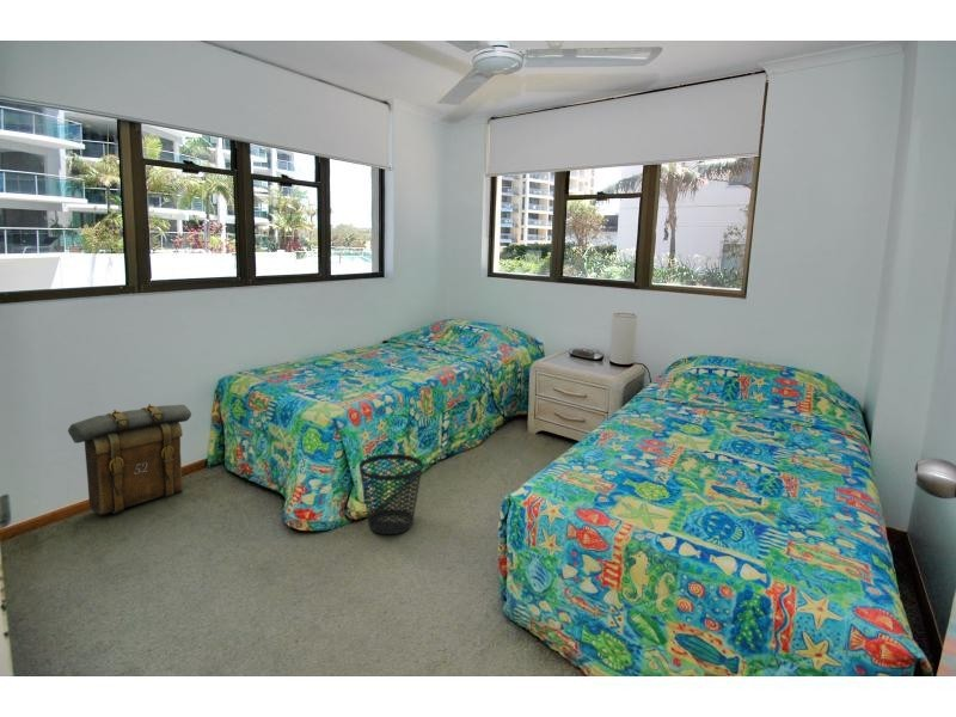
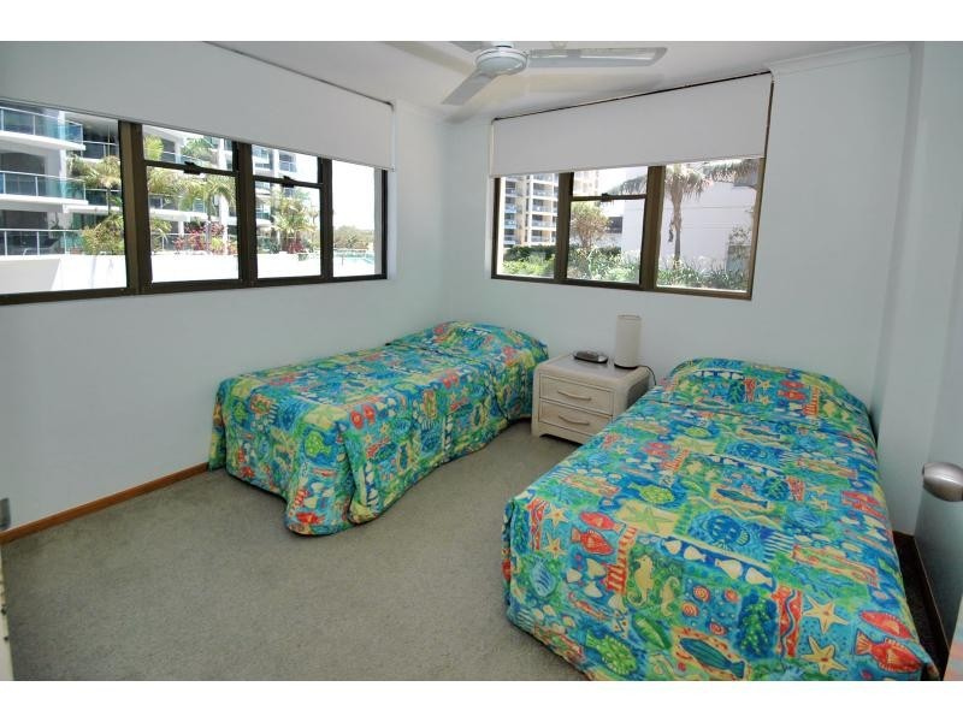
- backpack (135, 454)
- wastebasket (391, 495)
